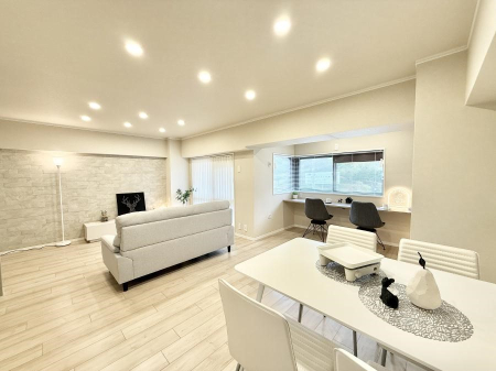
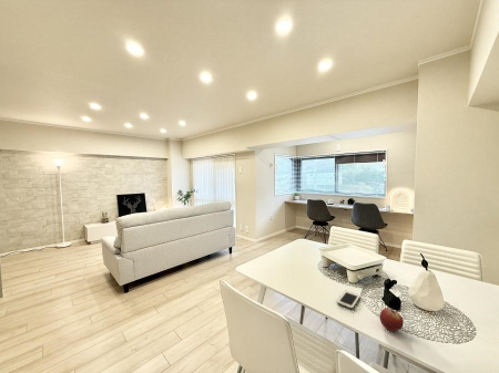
+ cell phone (348, 299)
+ fruit (390, 319)
